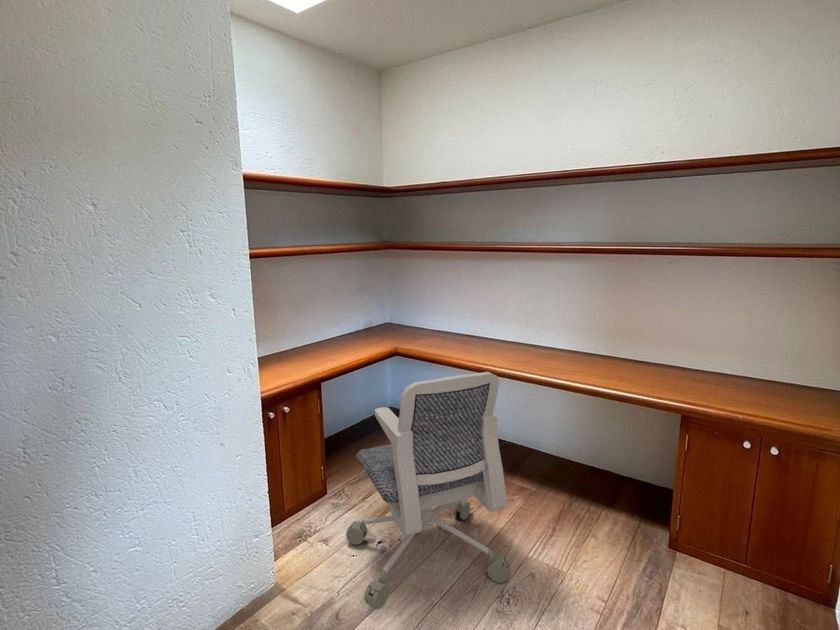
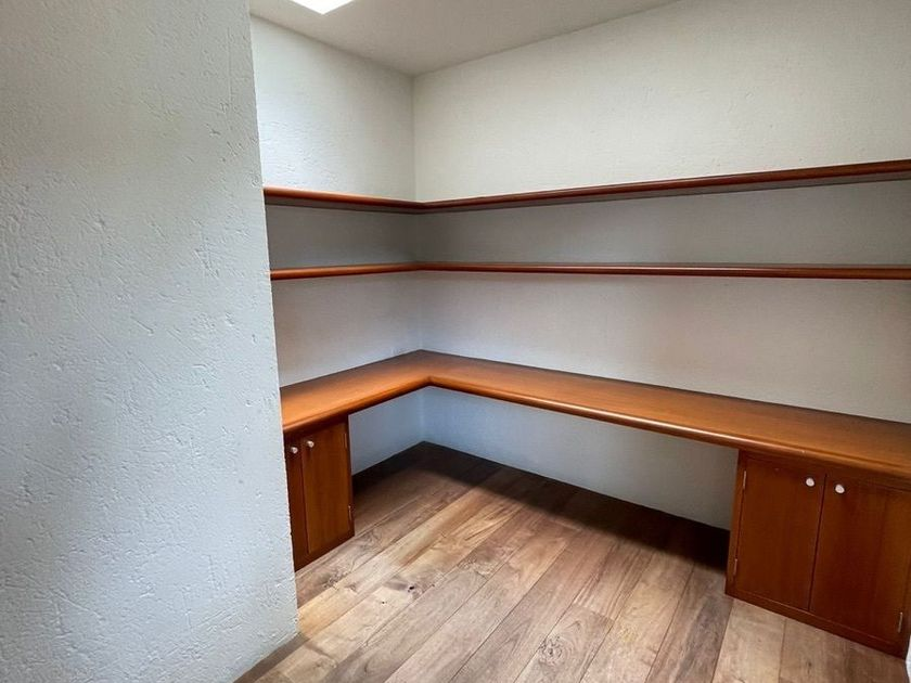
- office chair (424, 460)
